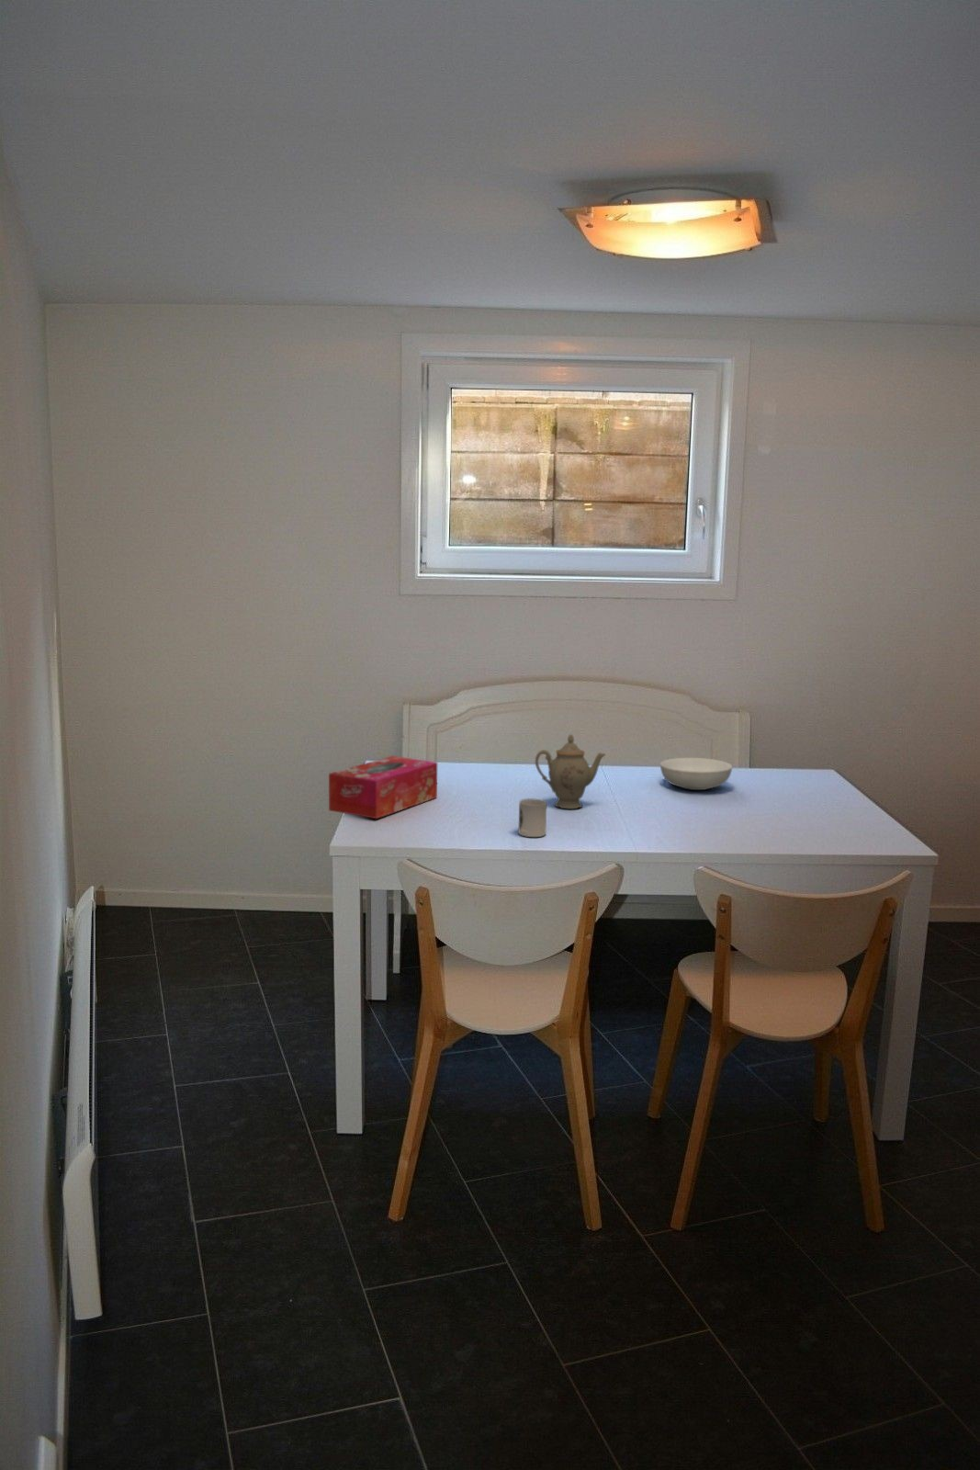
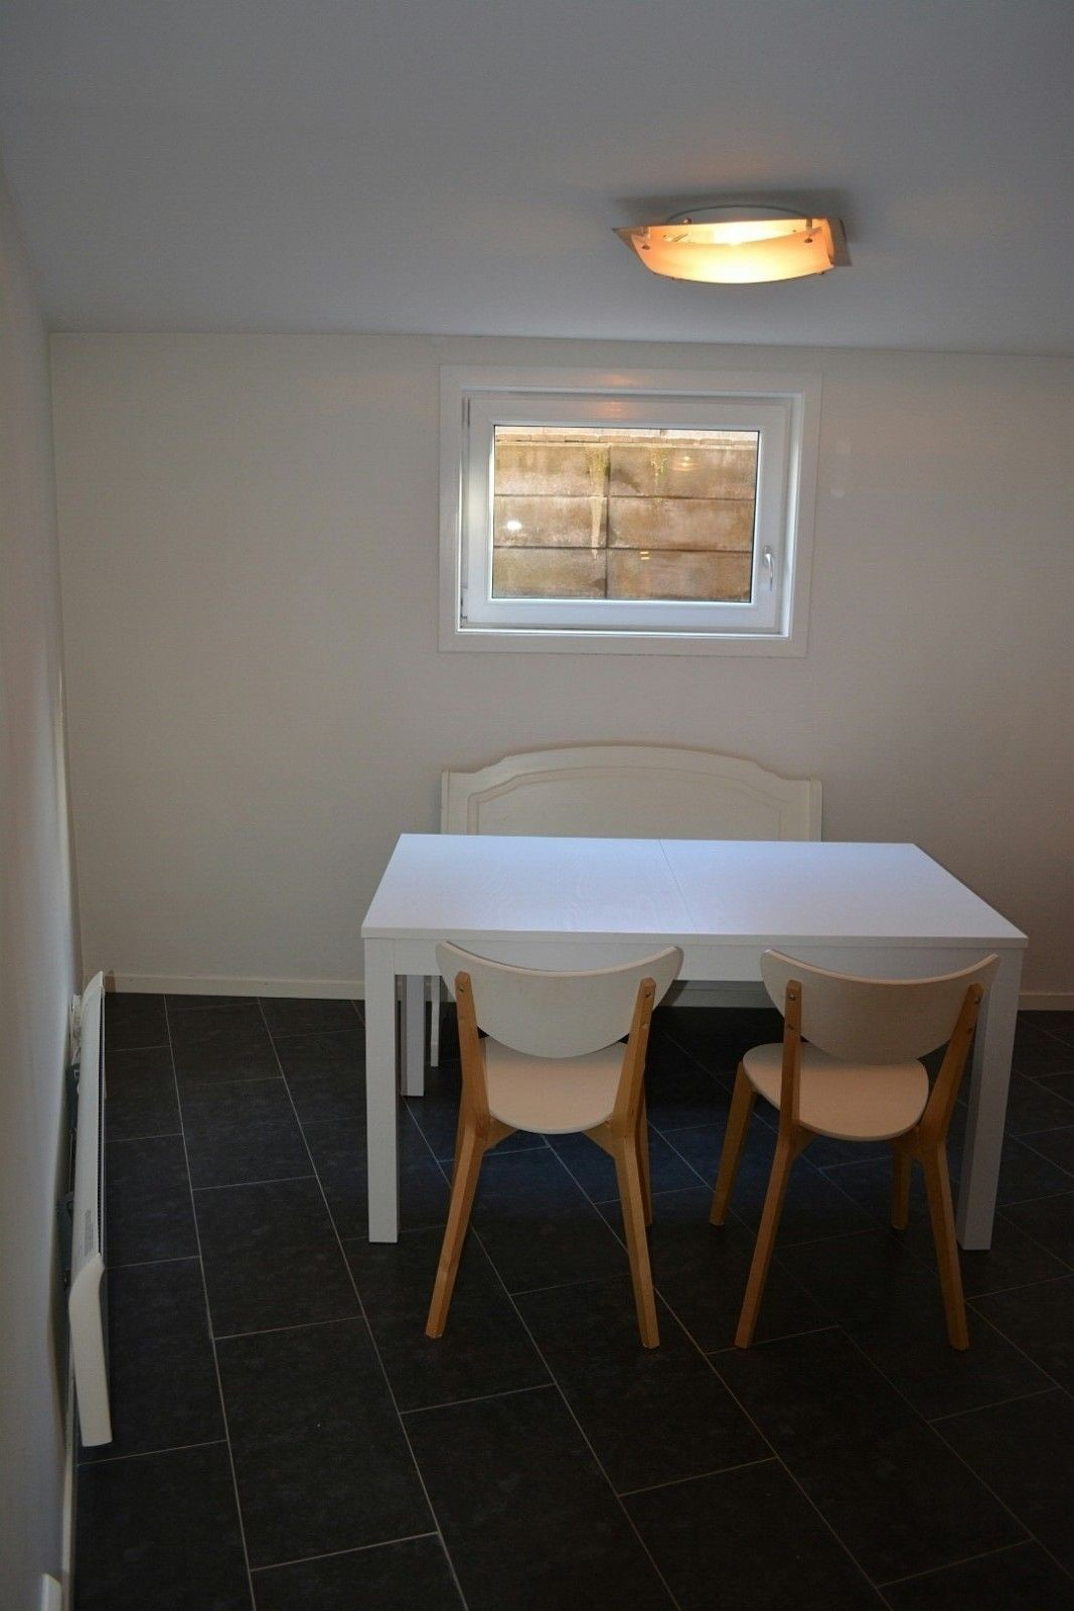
- tissue box (384, 785)
- cup (533, 816)
- chinaware (570, 770)
- serving bowl (696, 775)
